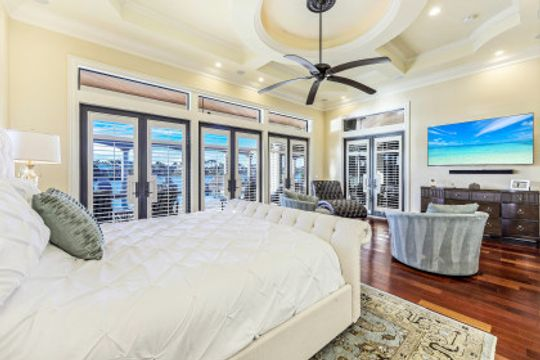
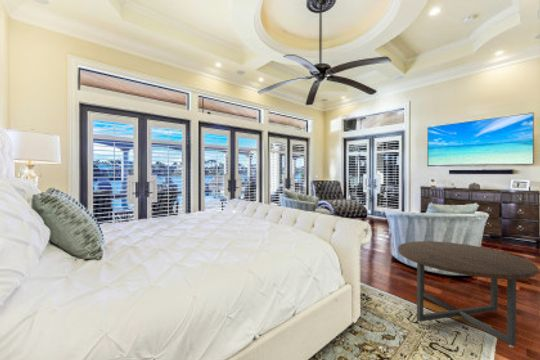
+ coffee table (463, 274)
